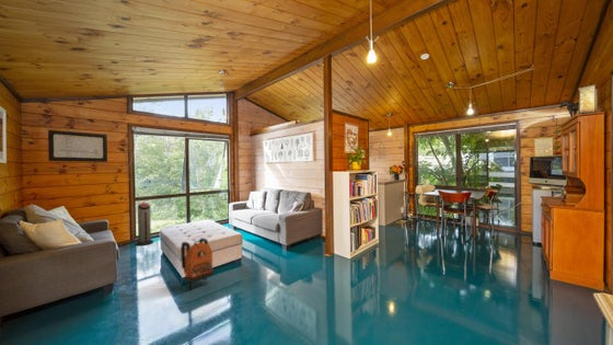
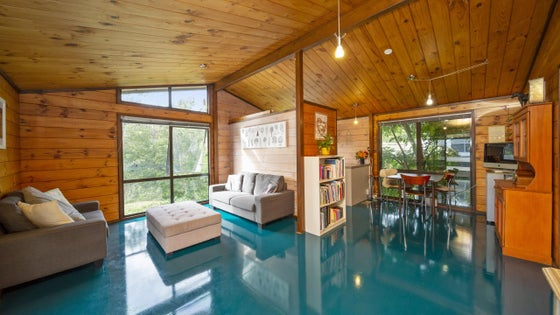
- backpack (196, 262)
- air purifier (143, 222)
- wall art (79, 147)
